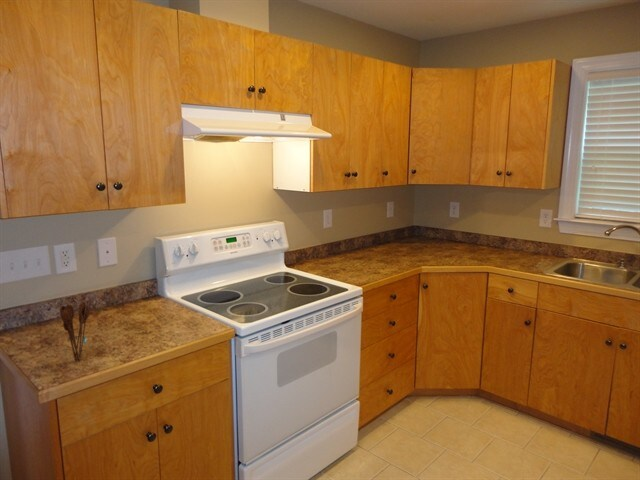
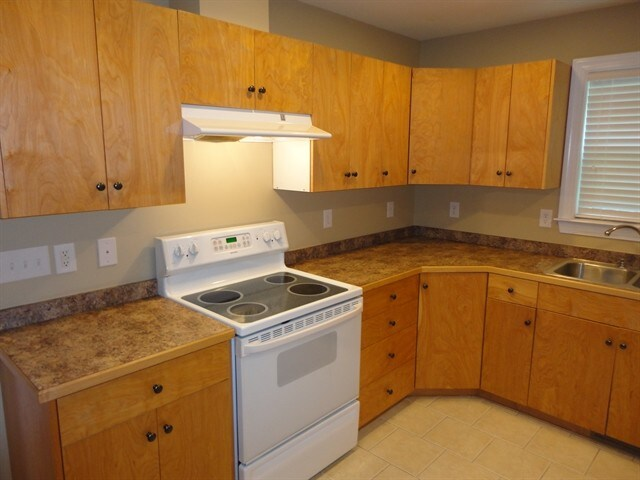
- utensil holder (73, 330)
